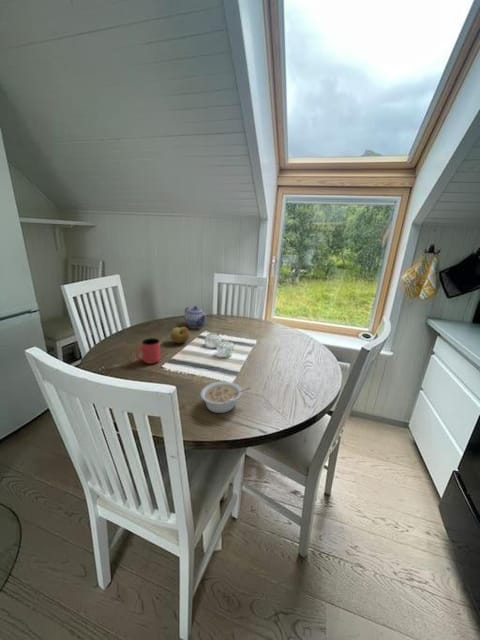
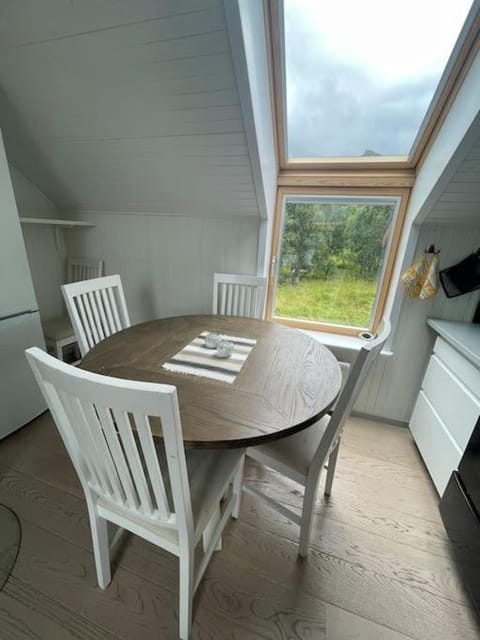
- fruit (180, 335)
- cup (147, 352)
- legume (222, 396)
- teapot (195, 316)
